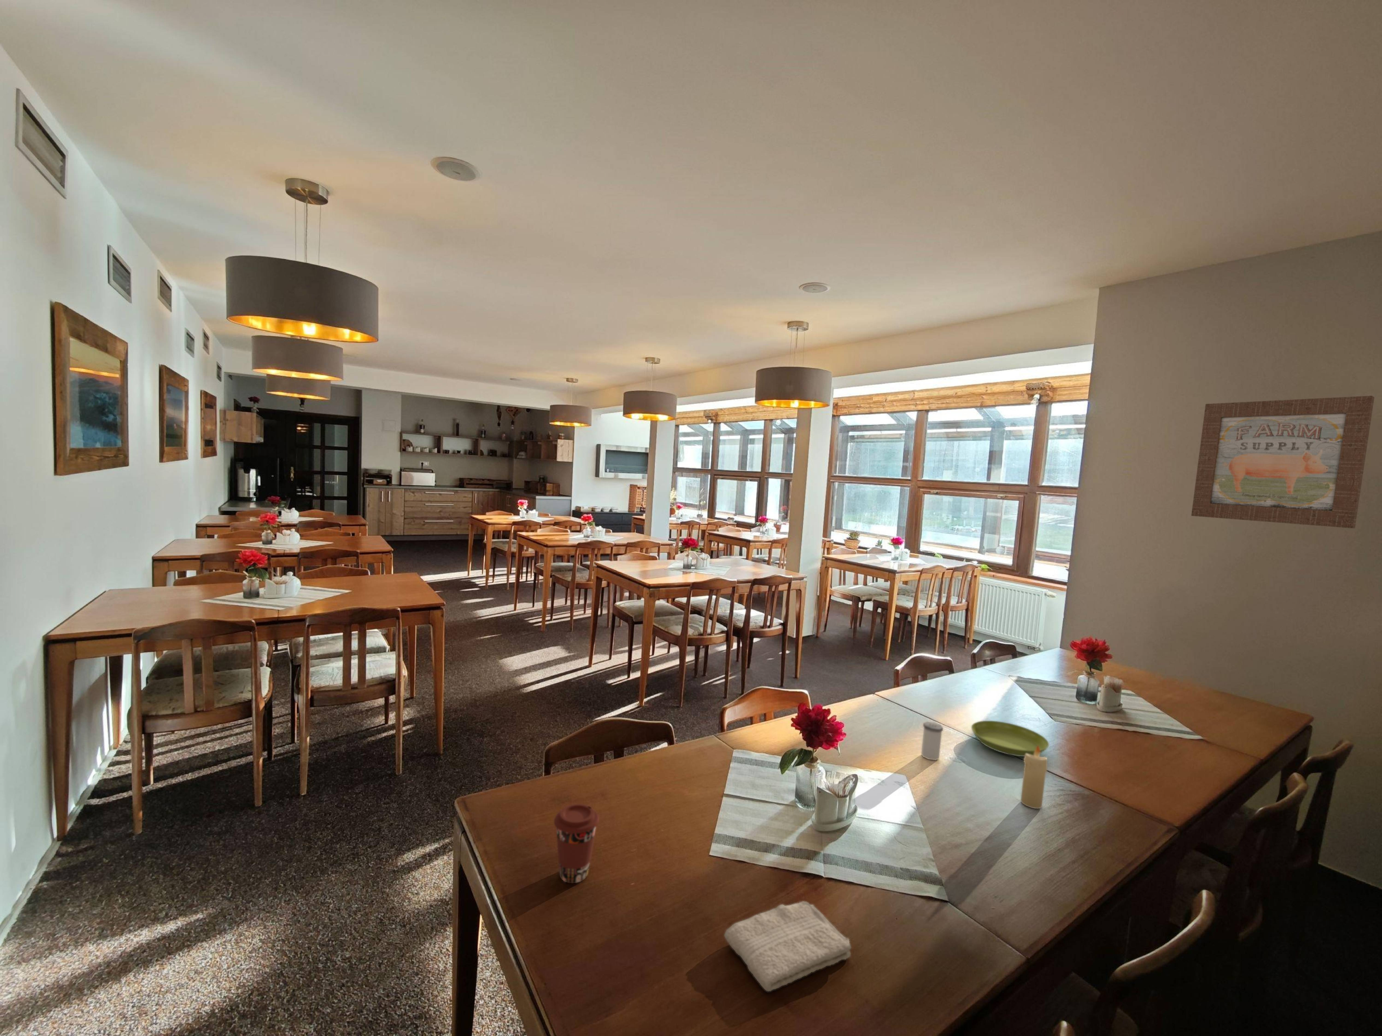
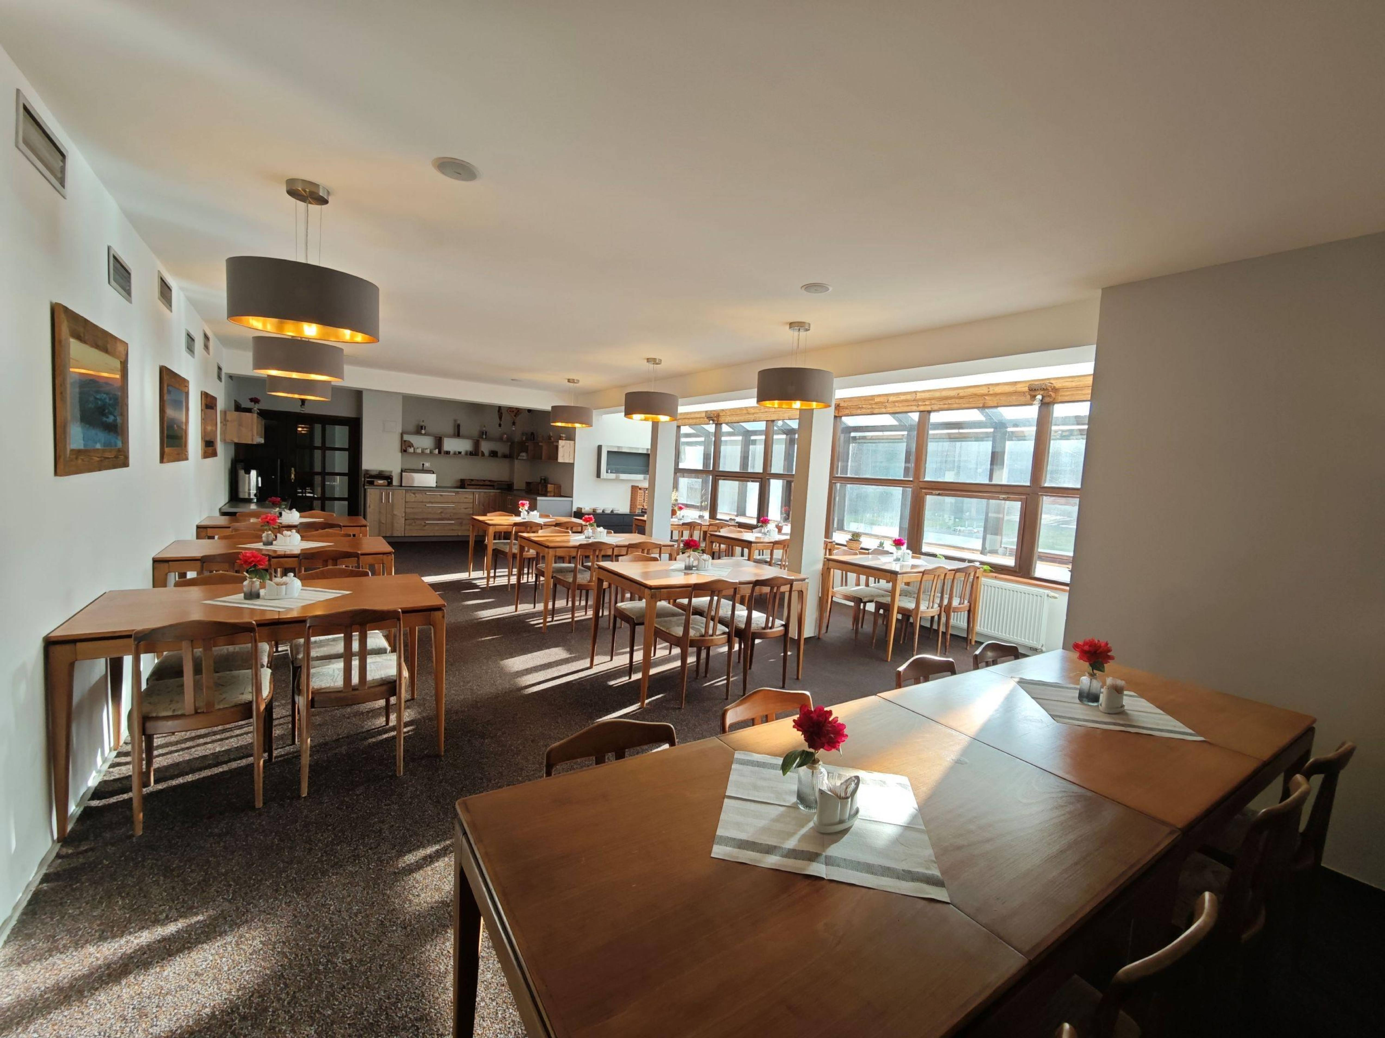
- saucer (1009, 740)
- washcloth (789, 941)
- salt shaker (931, 741)
- candle (1034, 775)
- coffee cup (576, 843)
- wall art (1274, 461)
